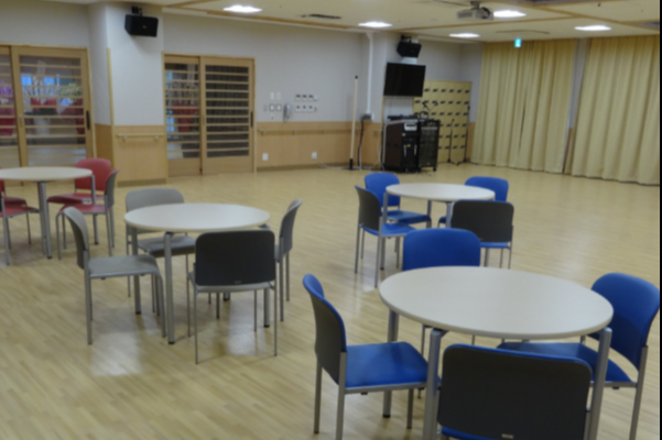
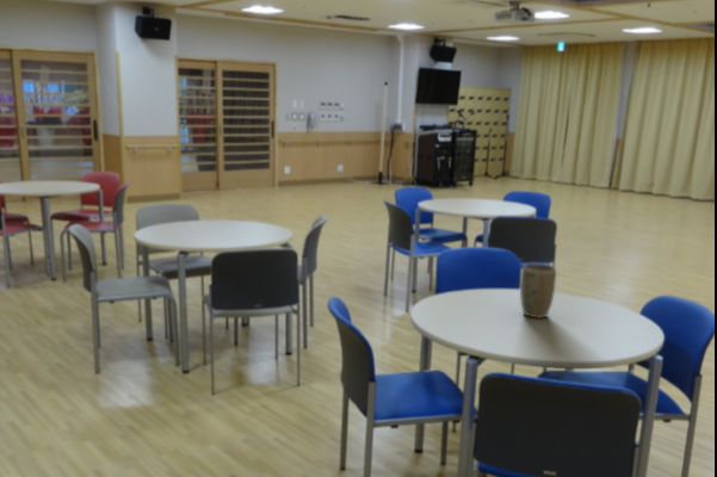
+ plant pot (537, 291)
